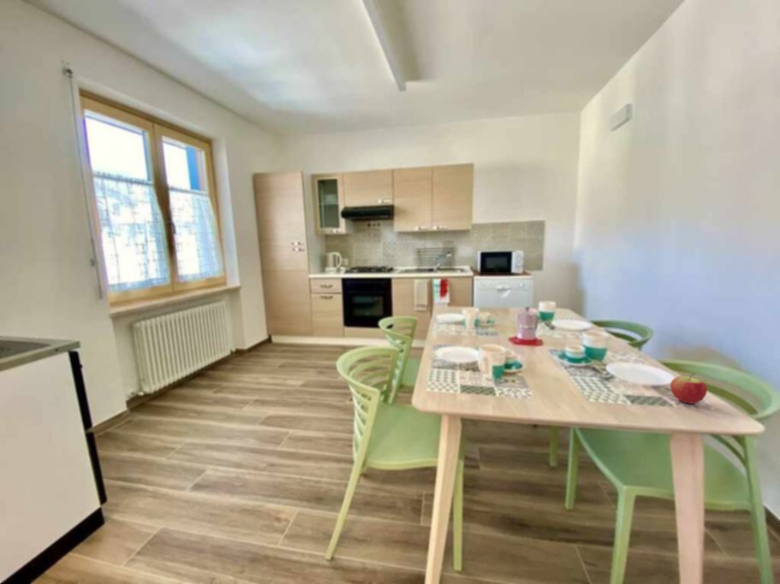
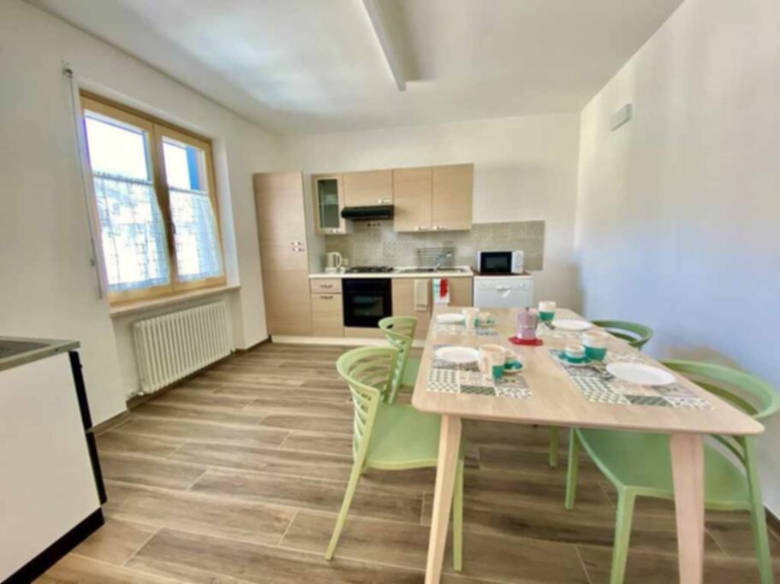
- apple (688, 386)
